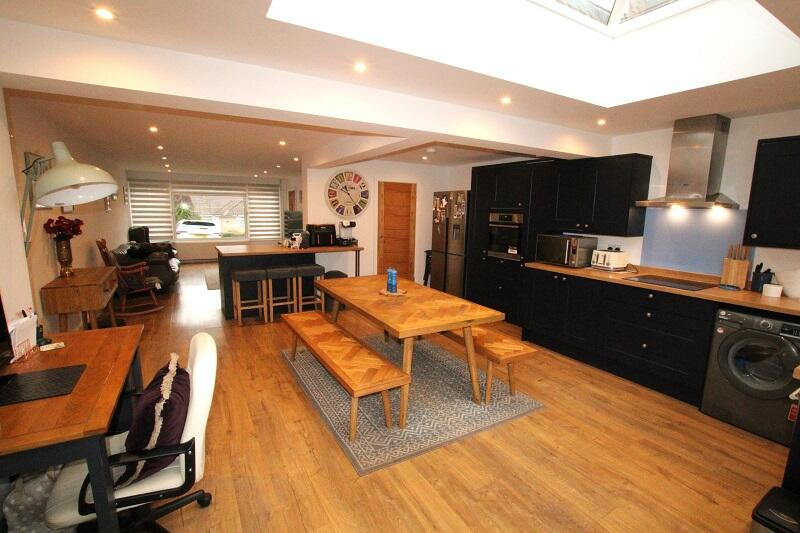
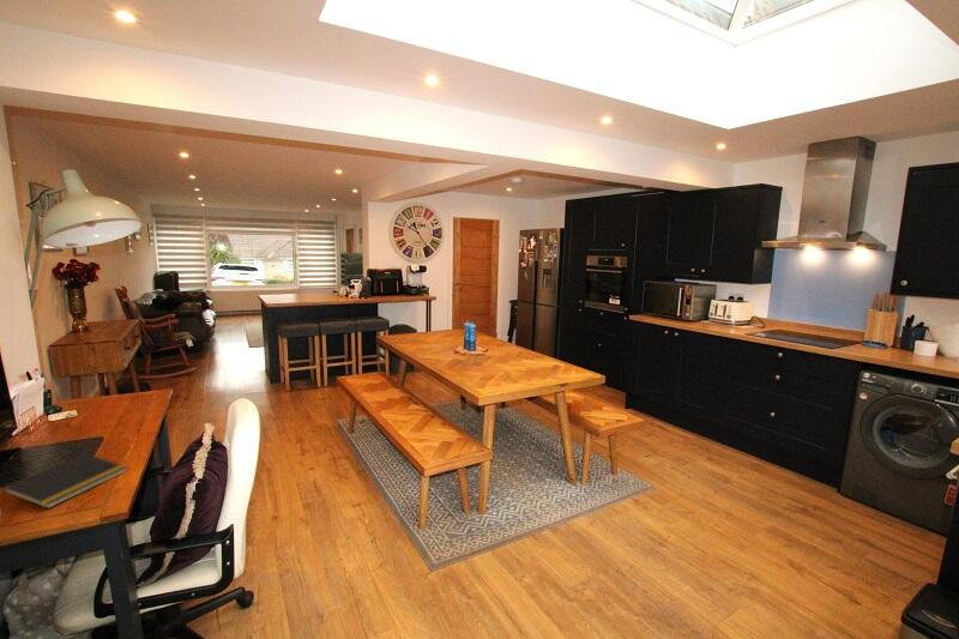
+ notepad (68, 478)
